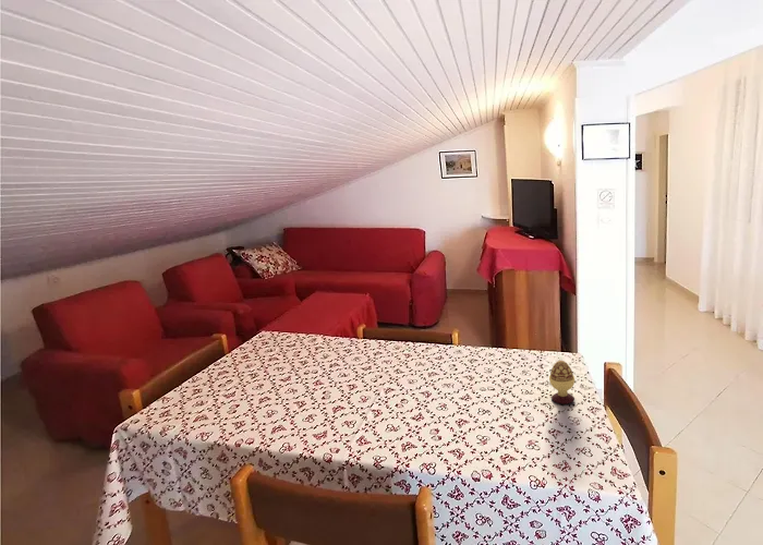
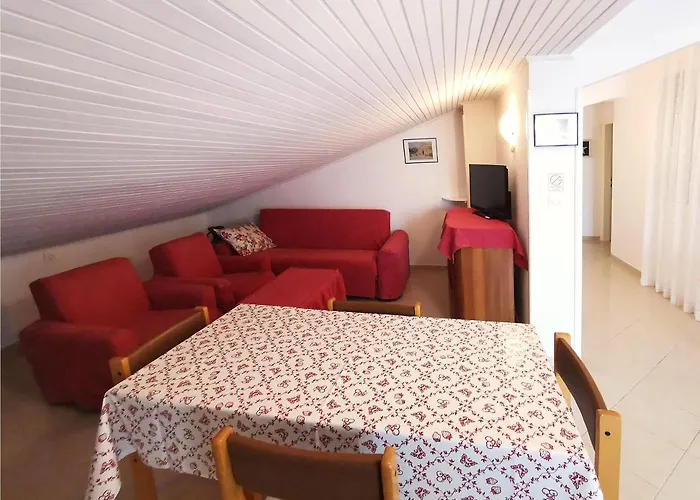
- decorative egg (561, 379)
